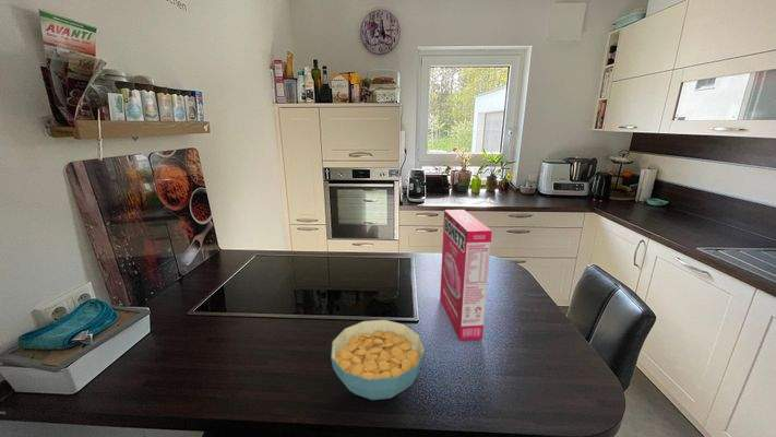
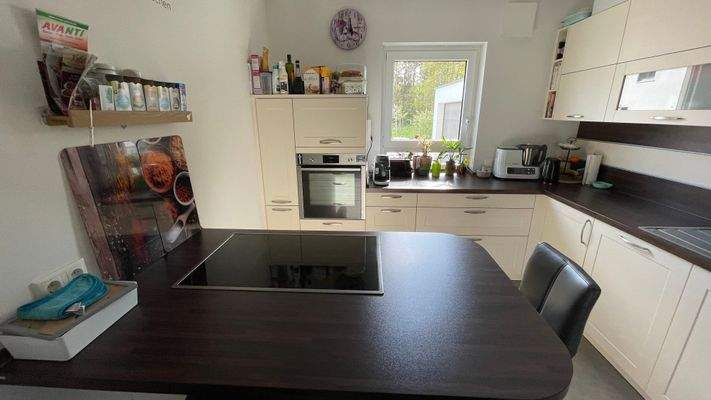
- cereal box (462, 270)
- cereal bowl (378, 365)
